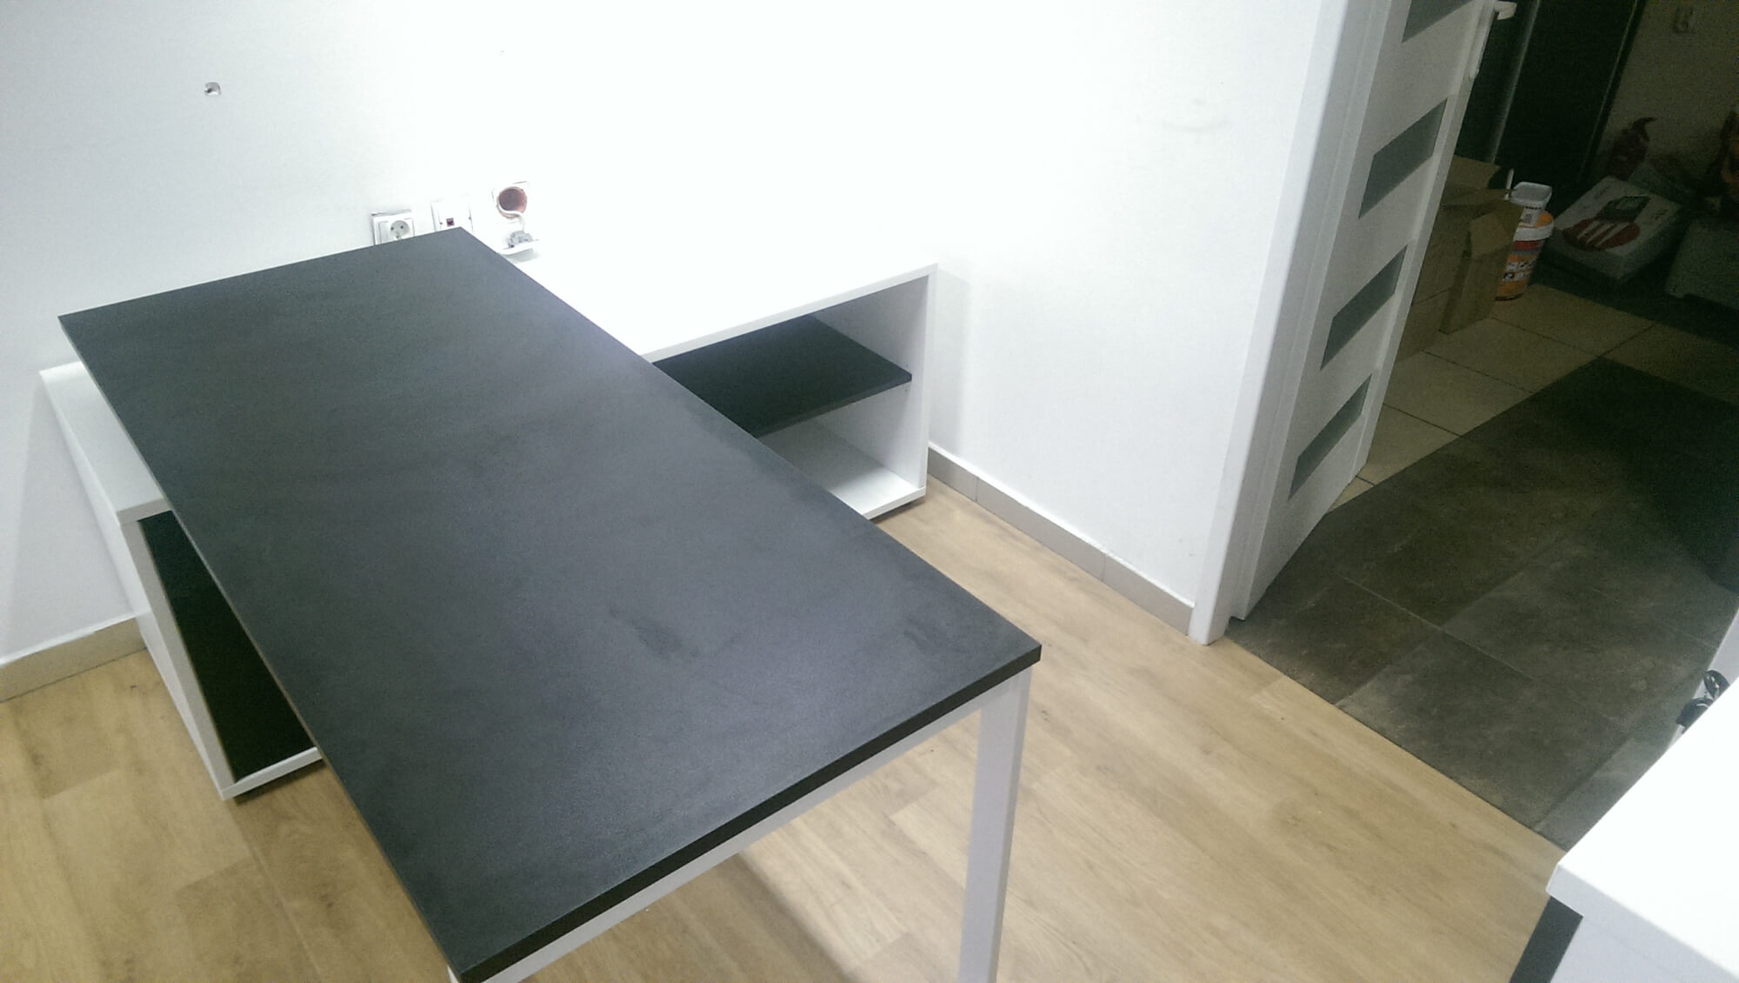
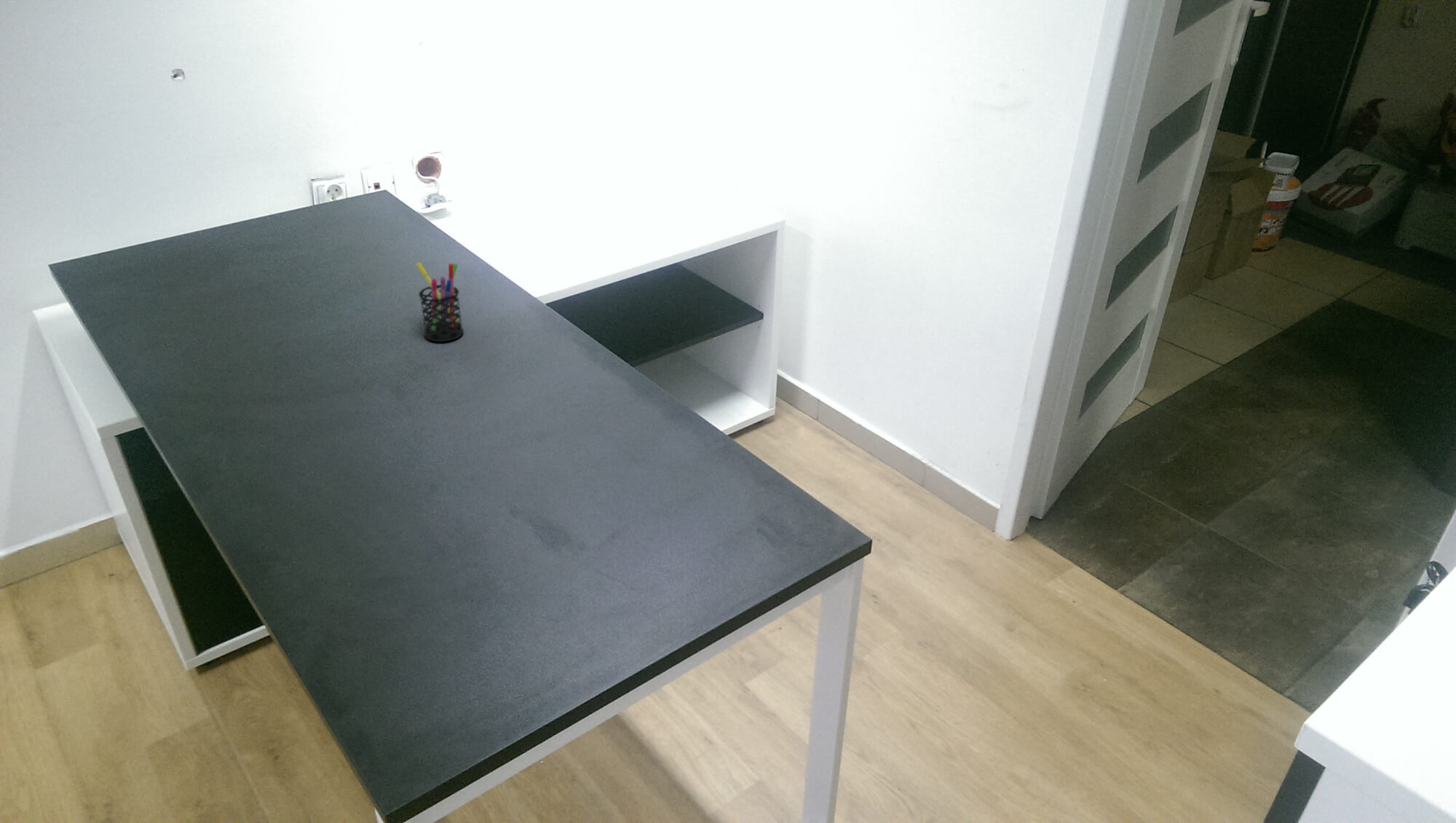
+ pen holder (444, 296)
